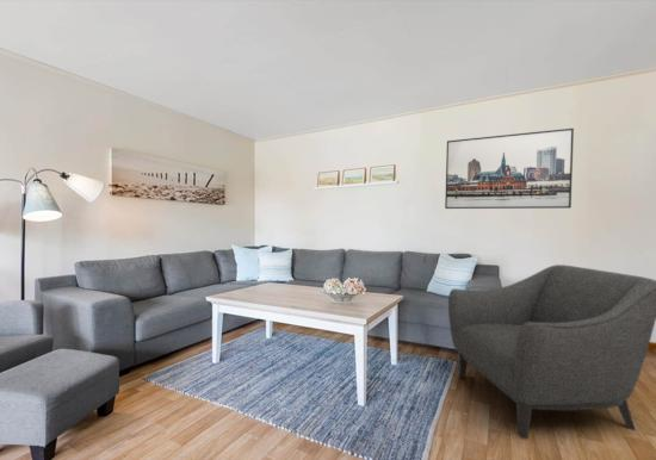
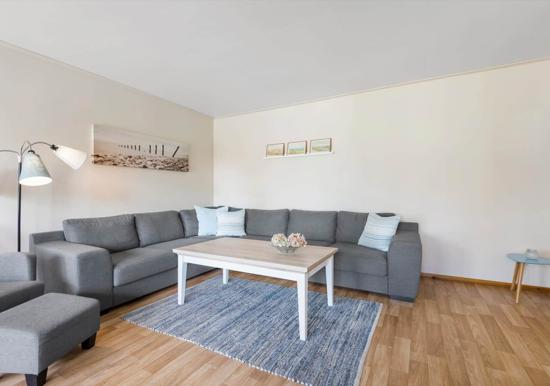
- chair (541, 335)
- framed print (503, 172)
